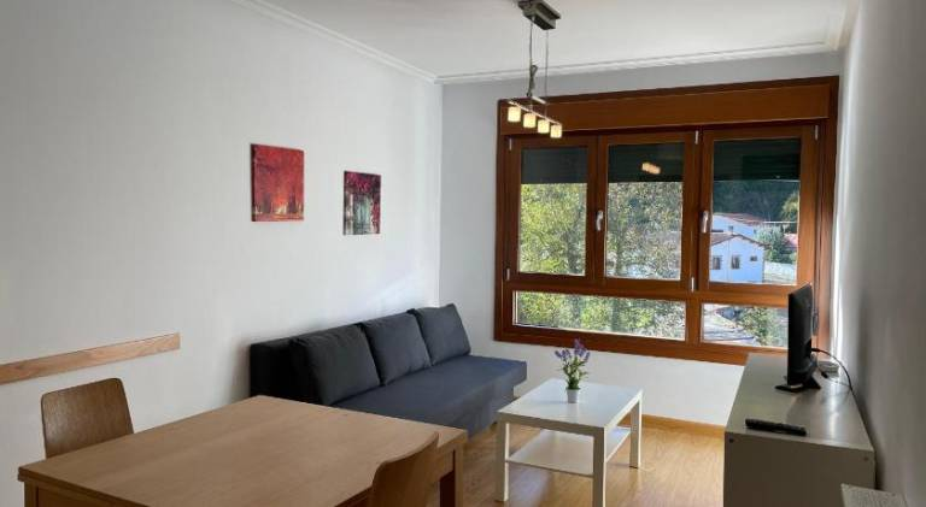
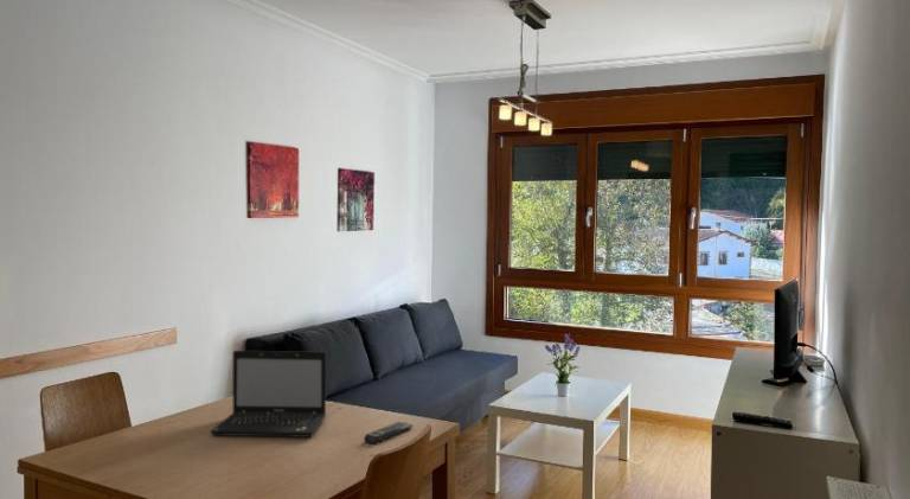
+ laptop (270, 392)
+ remote control (389, 431)
